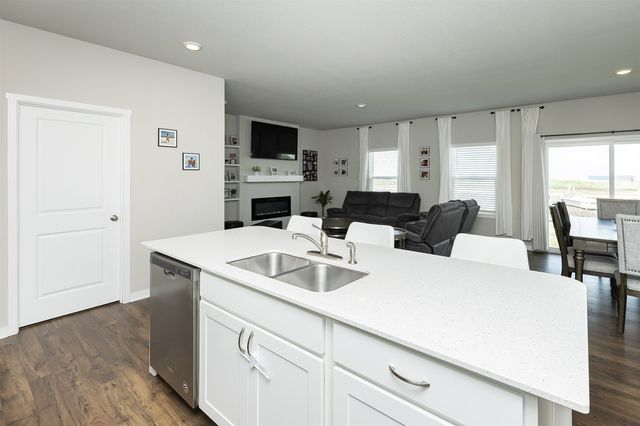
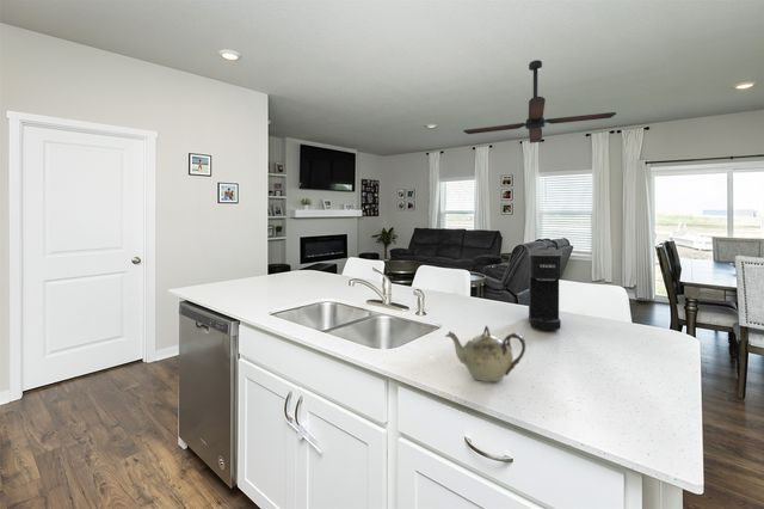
+ coffee maker (543, 286)
+ teapot (482, 350)
+ ceiling fan (535, 96)
